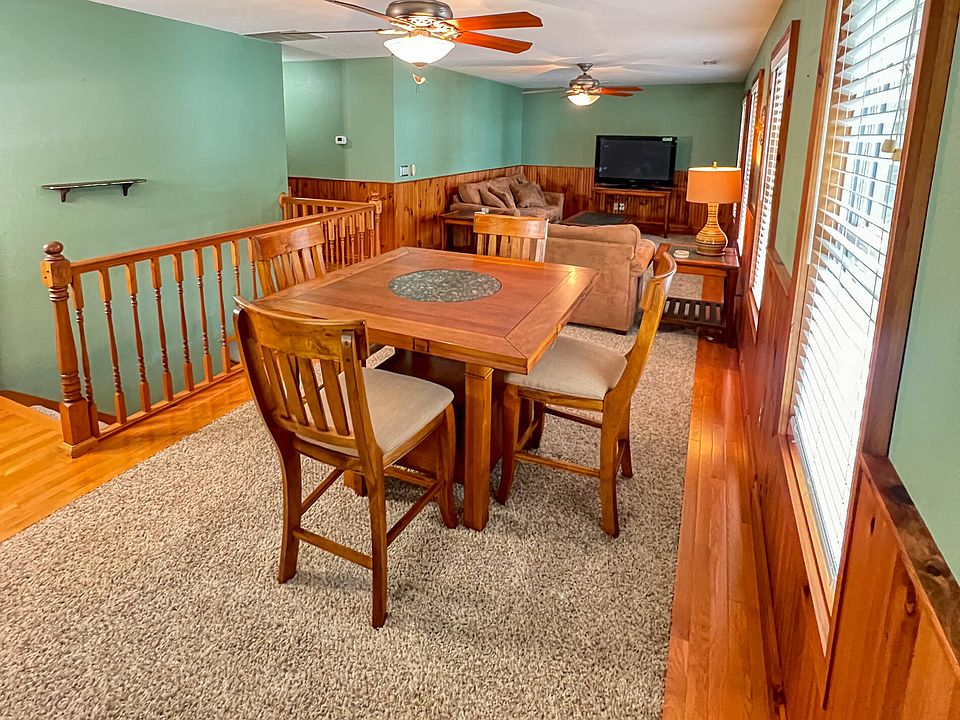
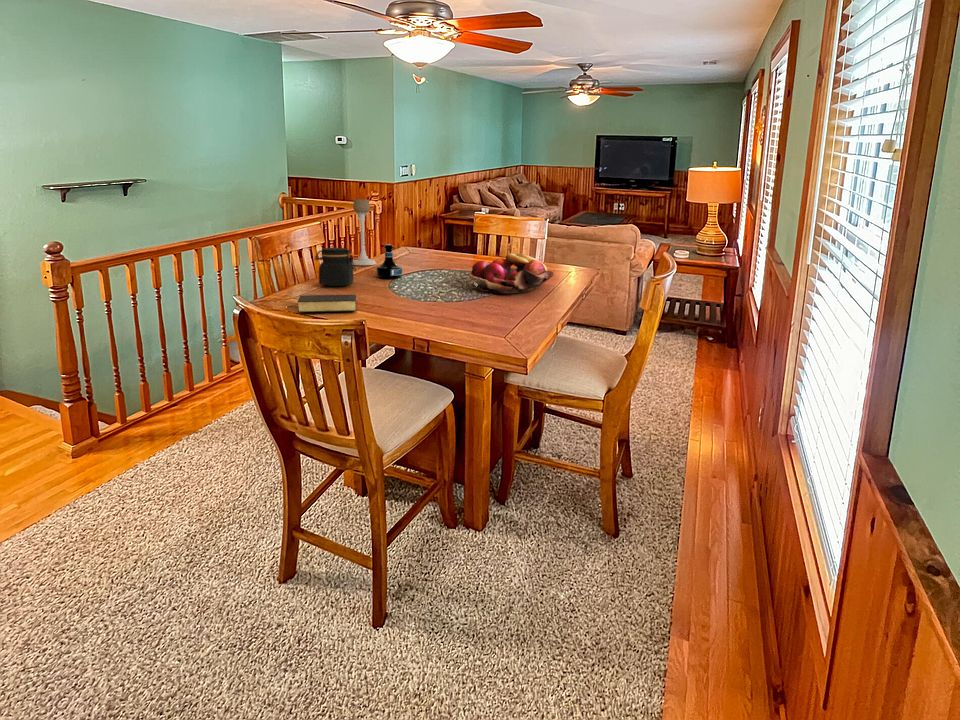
+ fruit basket (511, 272)
+ bible (321, 303)
+ tequila bottle (389, 260)
+ candle holder (362, 232)
+ jar (335, 266)
